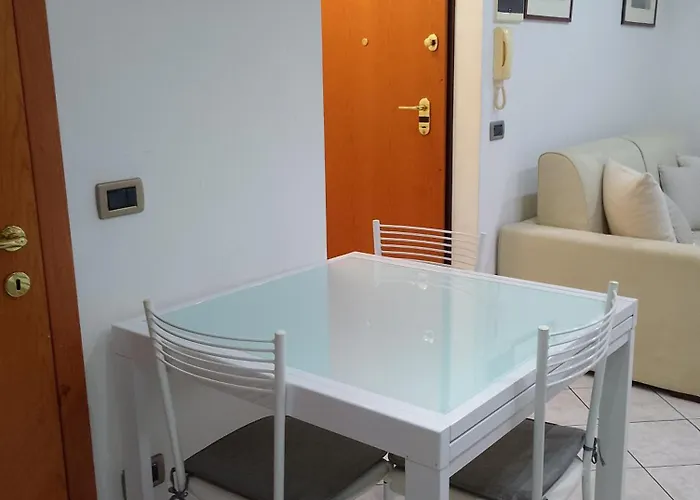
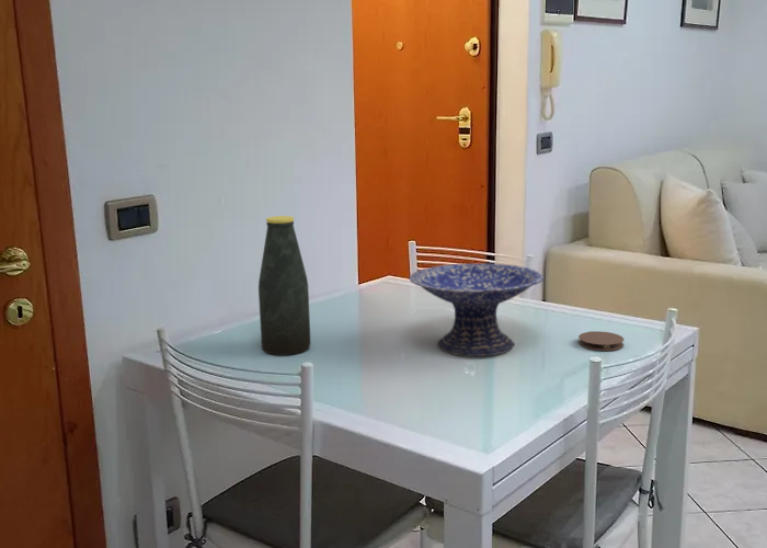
+ decorative bowl (474, 309)
+ bottle (283, 284)
+ coaster (600, 340)
